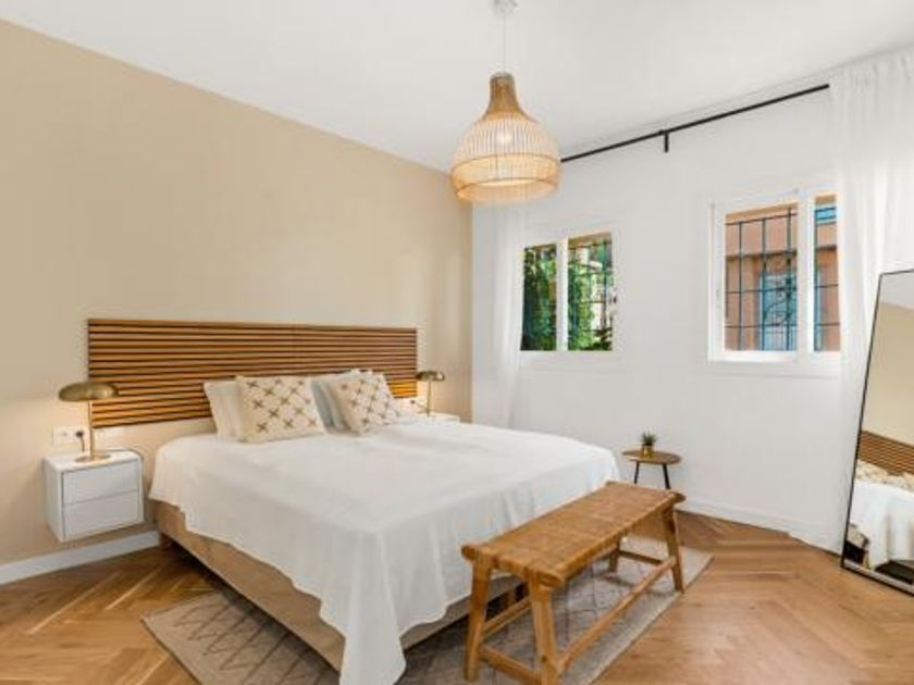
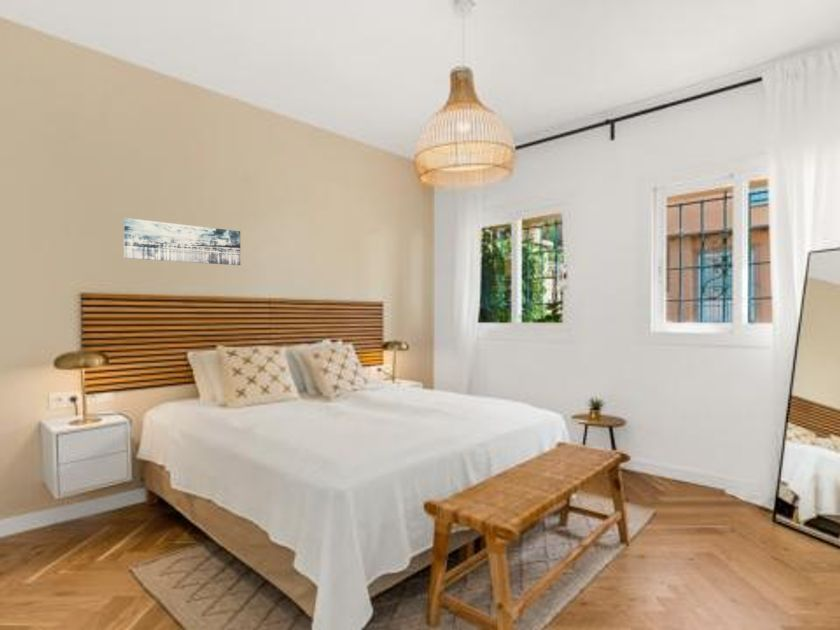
+ wall art (186, 243)
